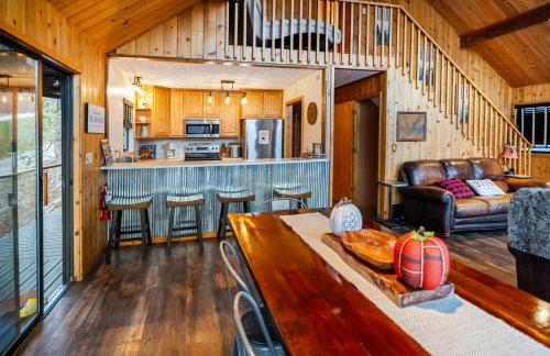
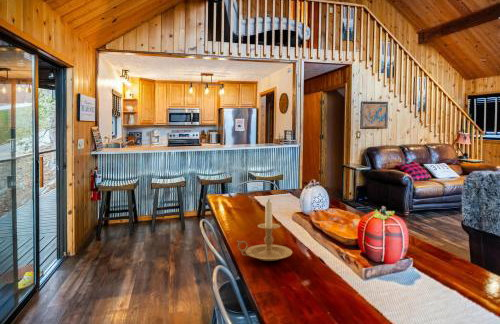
+ candle holder (268, 228)
